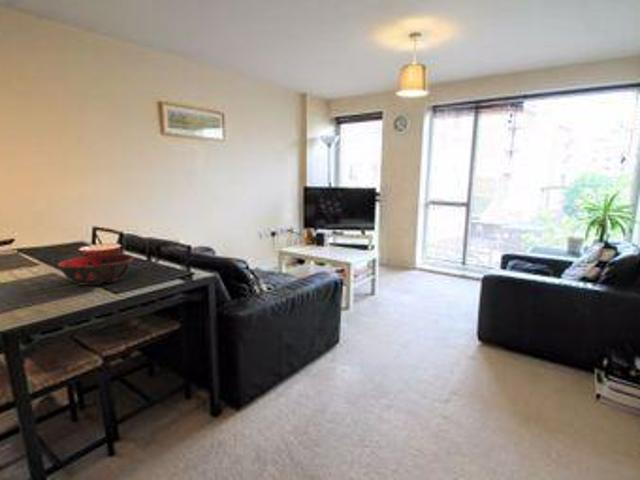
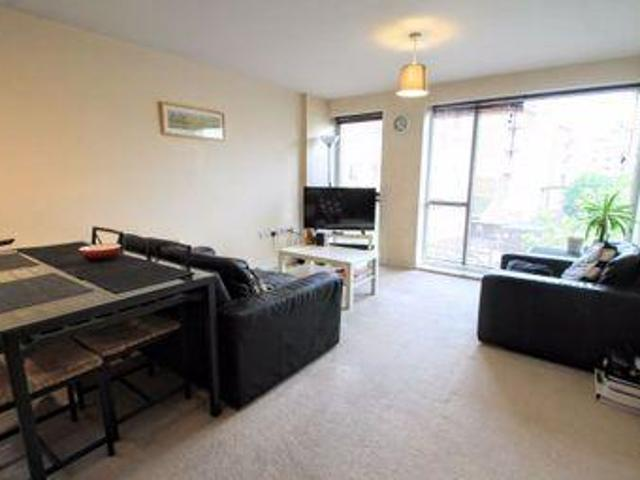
- decorative bowl (97, 270)
